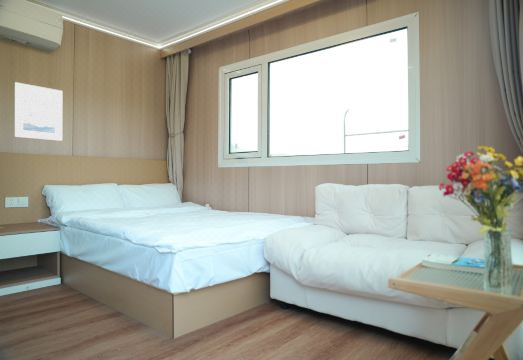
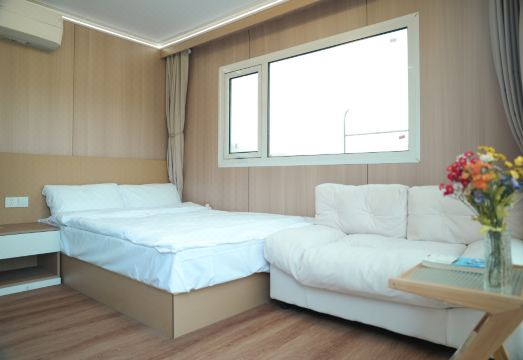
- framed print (39, 112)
